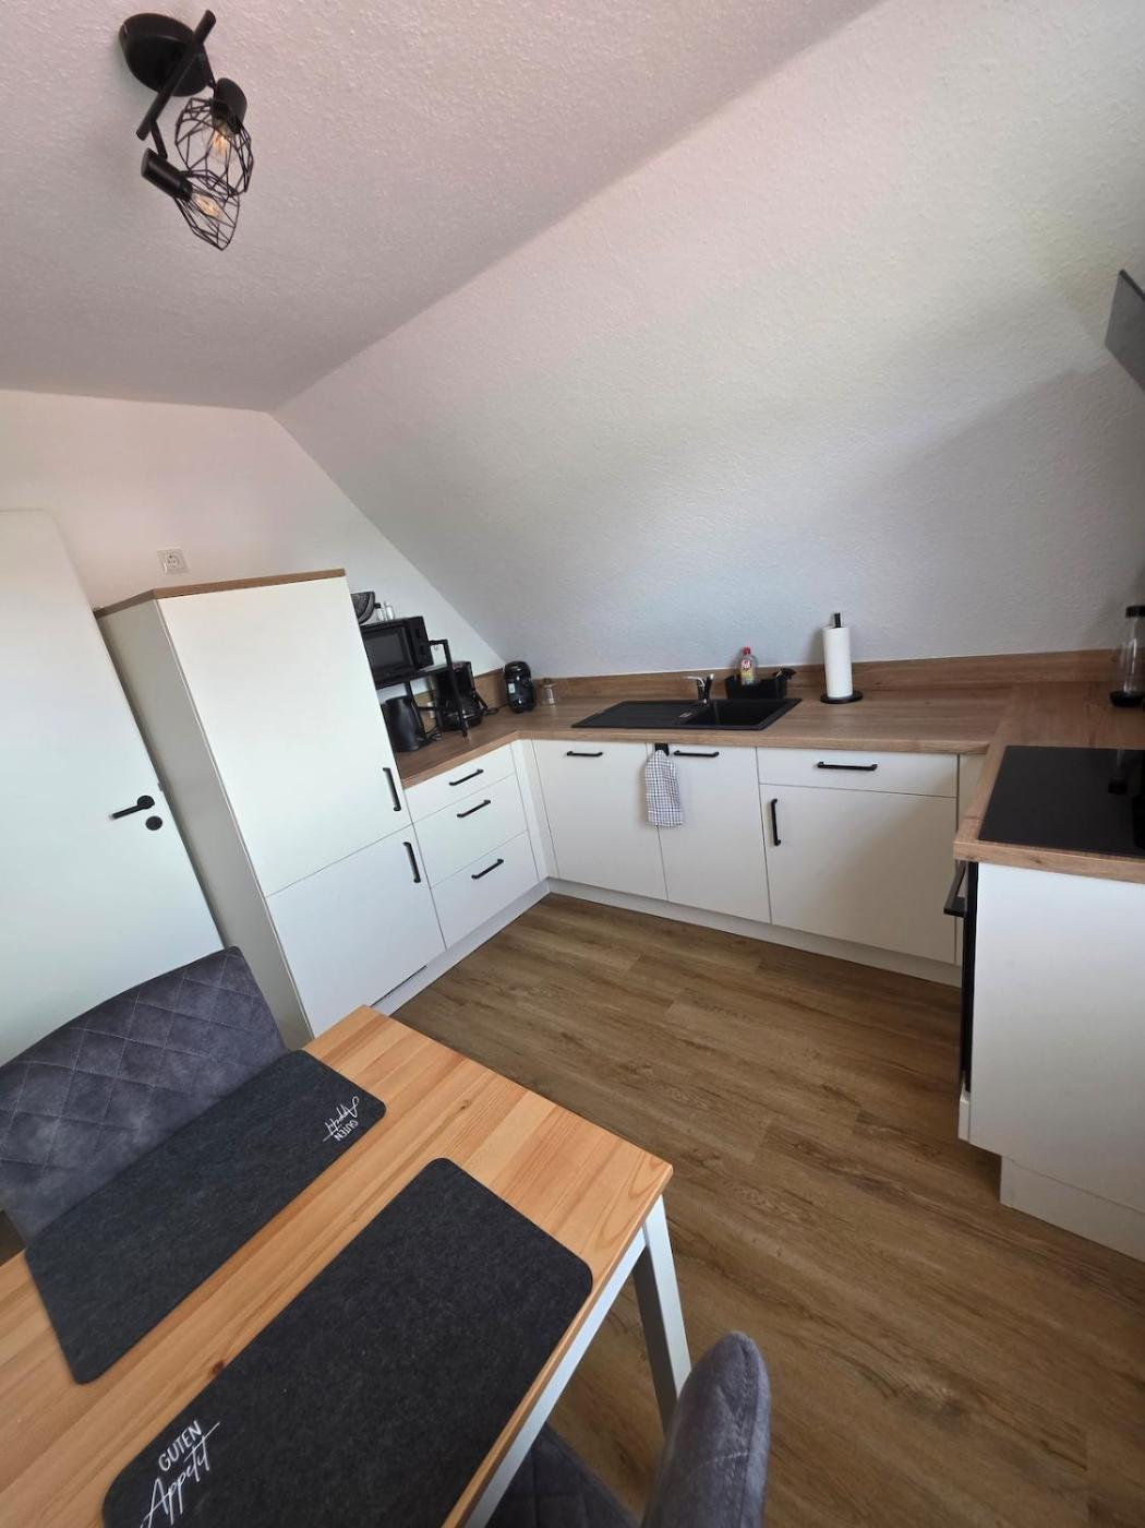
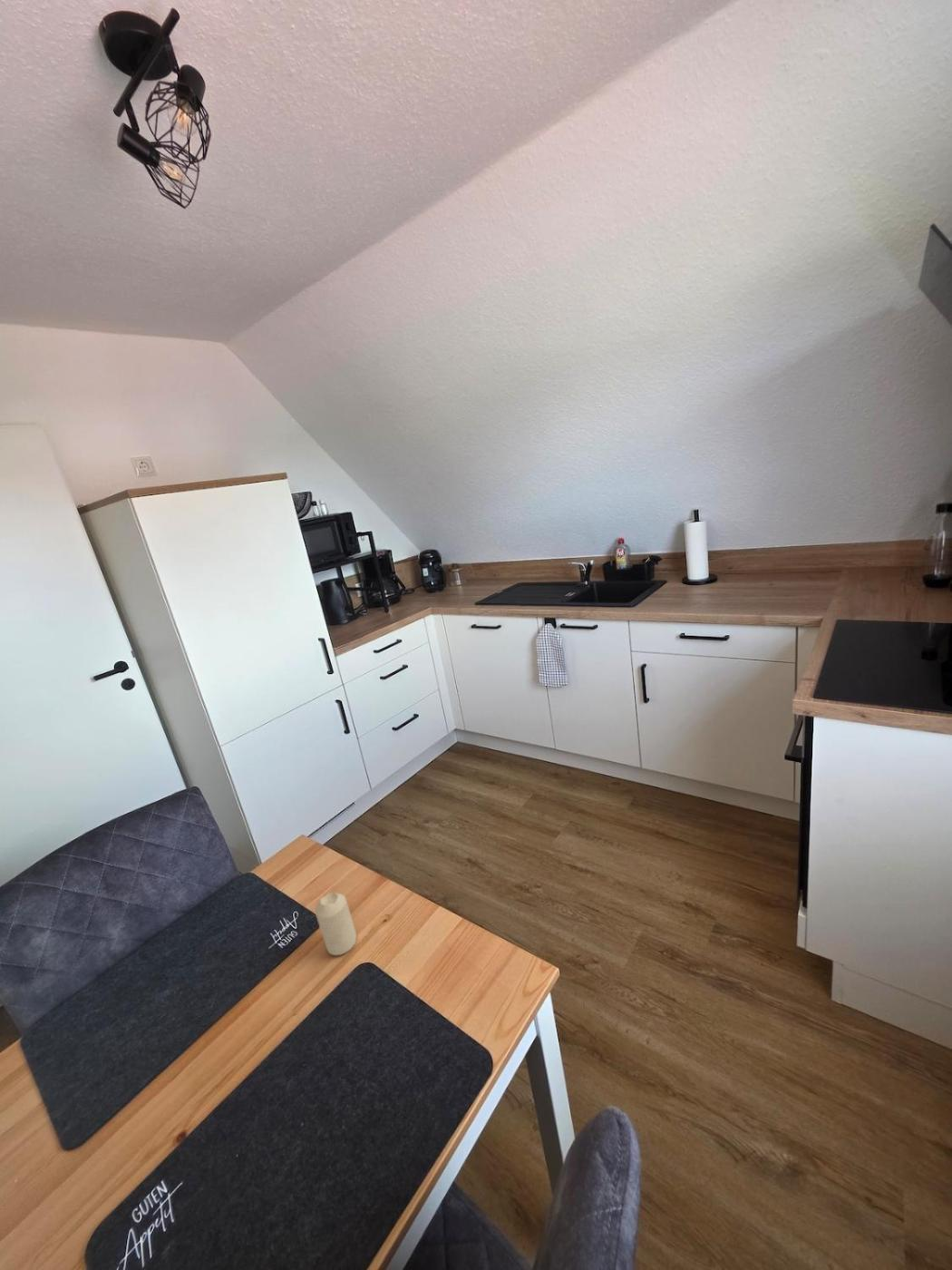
+ candle (335, 921)
